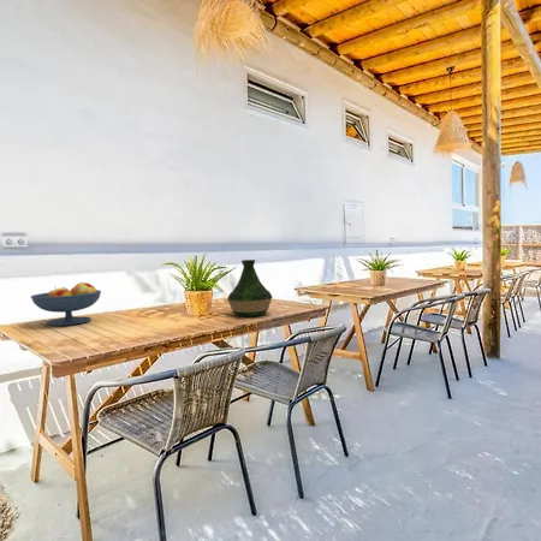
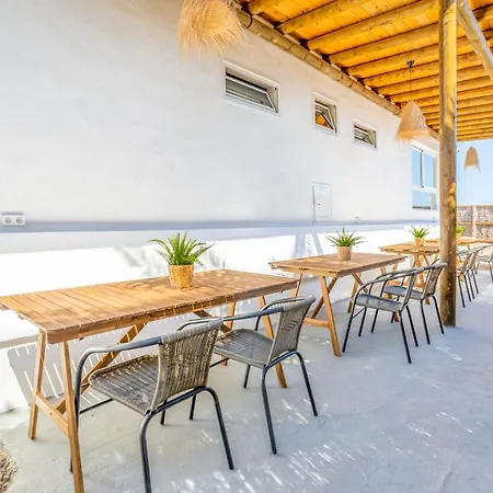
- fruit bowl (67, 302)
- vase (249, 286)
